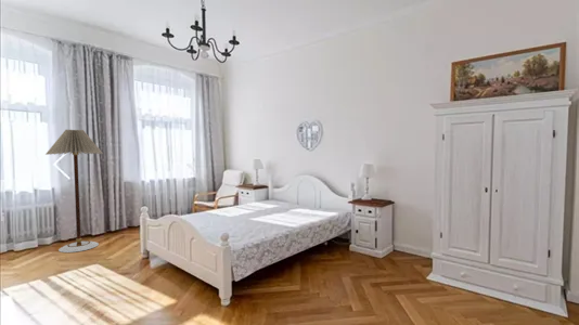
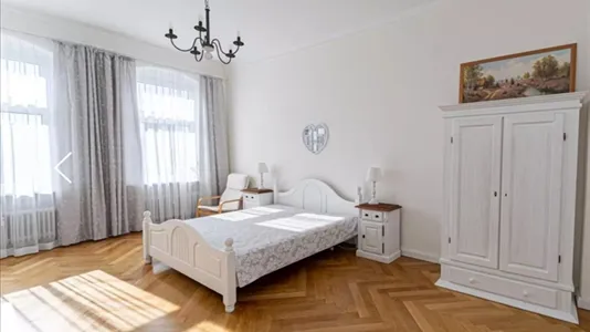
- floor lamp (76, 188)
